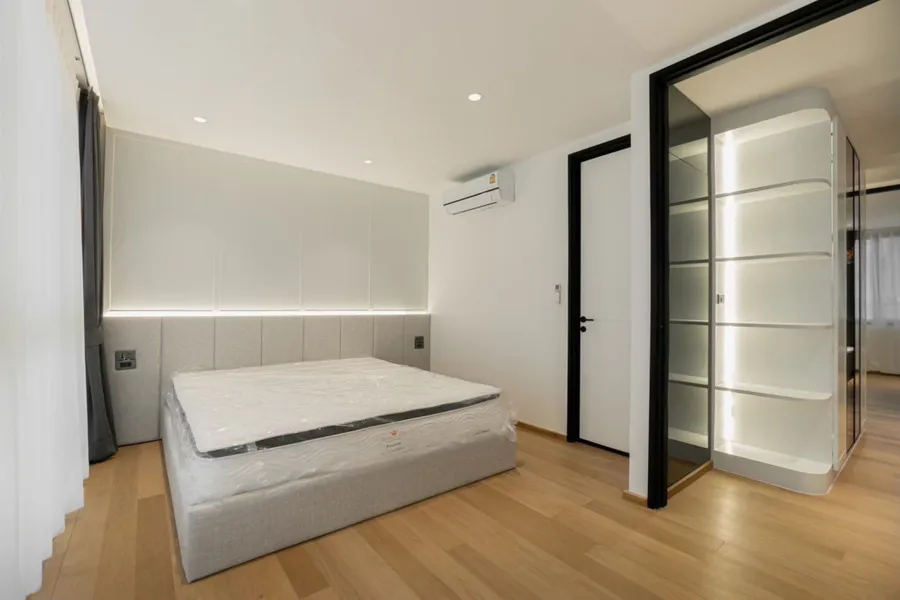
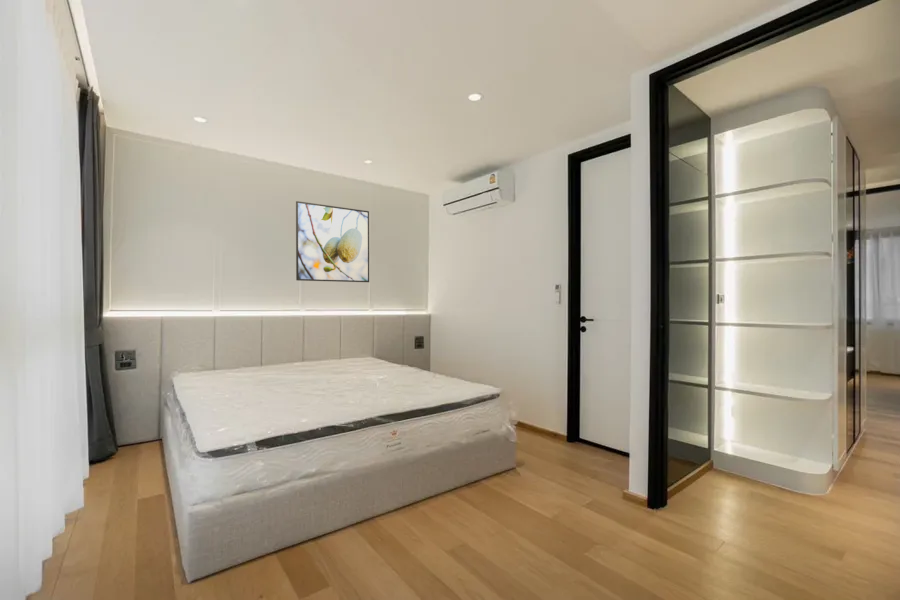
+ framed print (334, 243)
